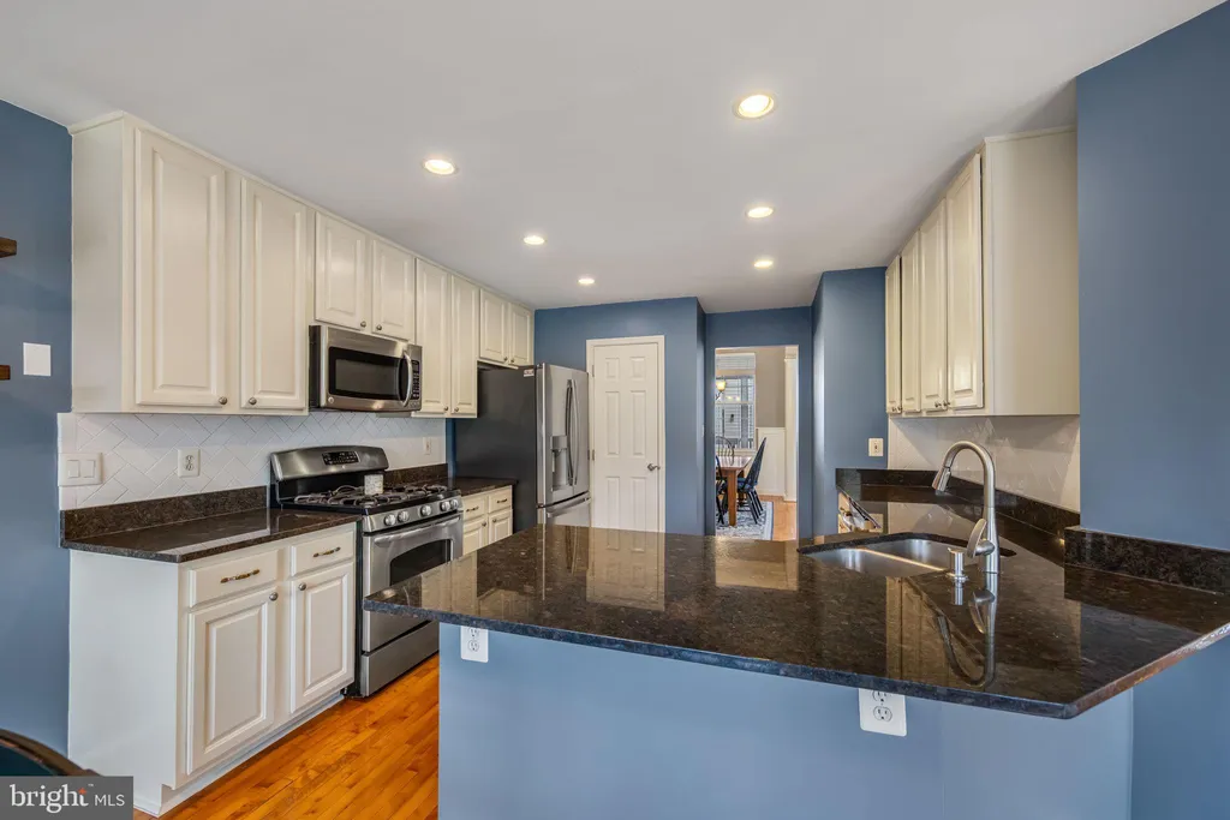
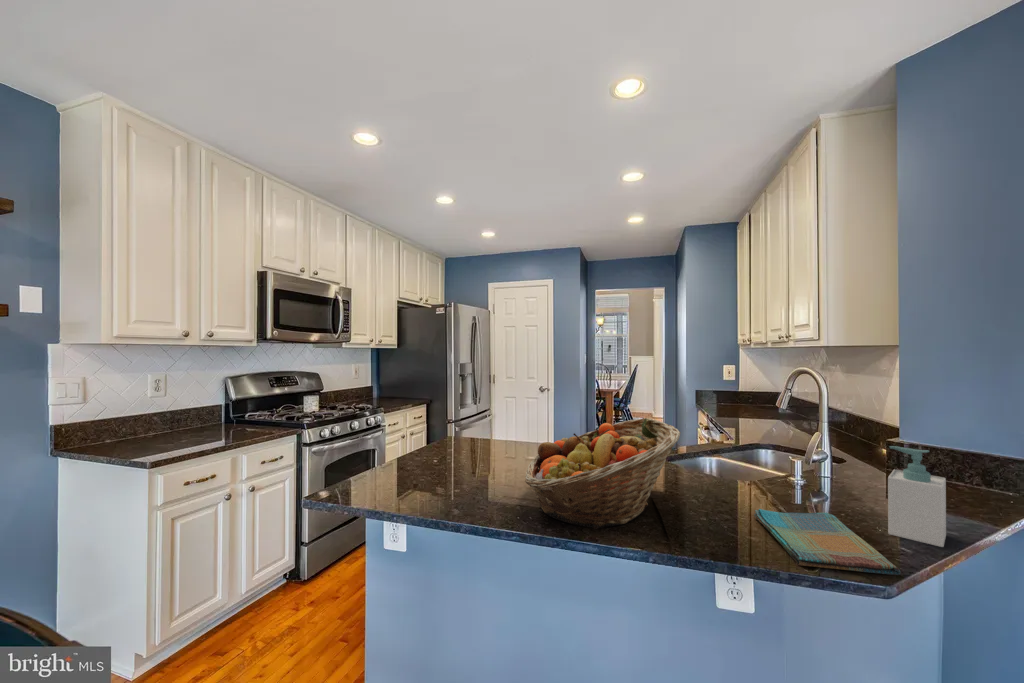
+ dish towel (817, 536)
+ soap bottle (916, 492)
+ fruit basket (599, 462)
